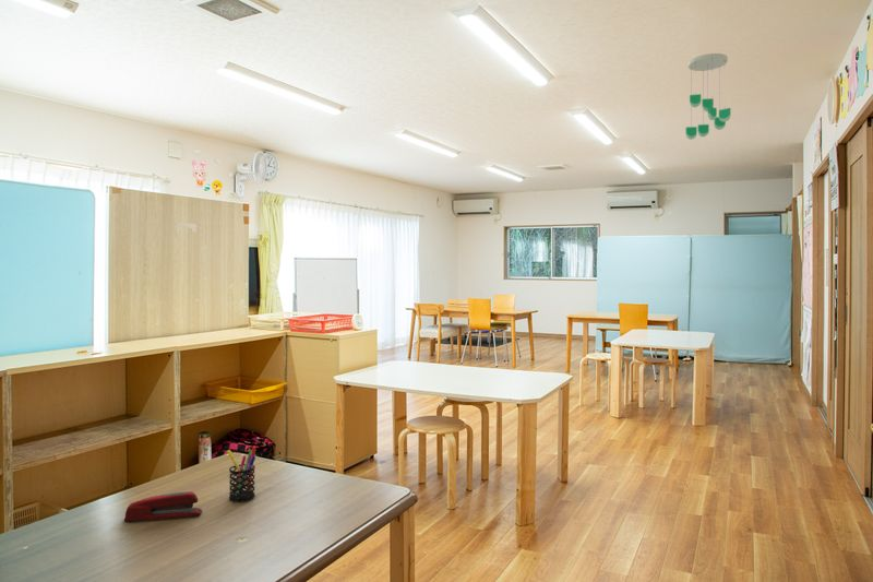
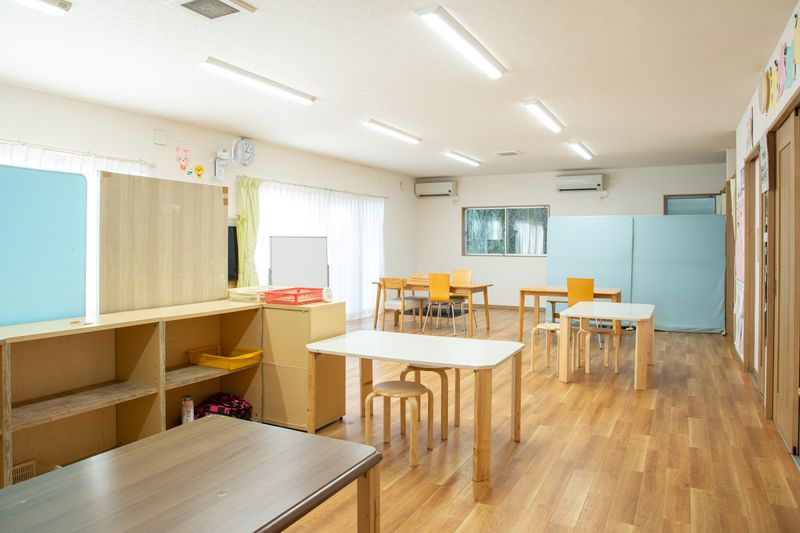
- stapler (163, 504)
- pen holder (244, 471)
- ceiling mobile (707, 97)
